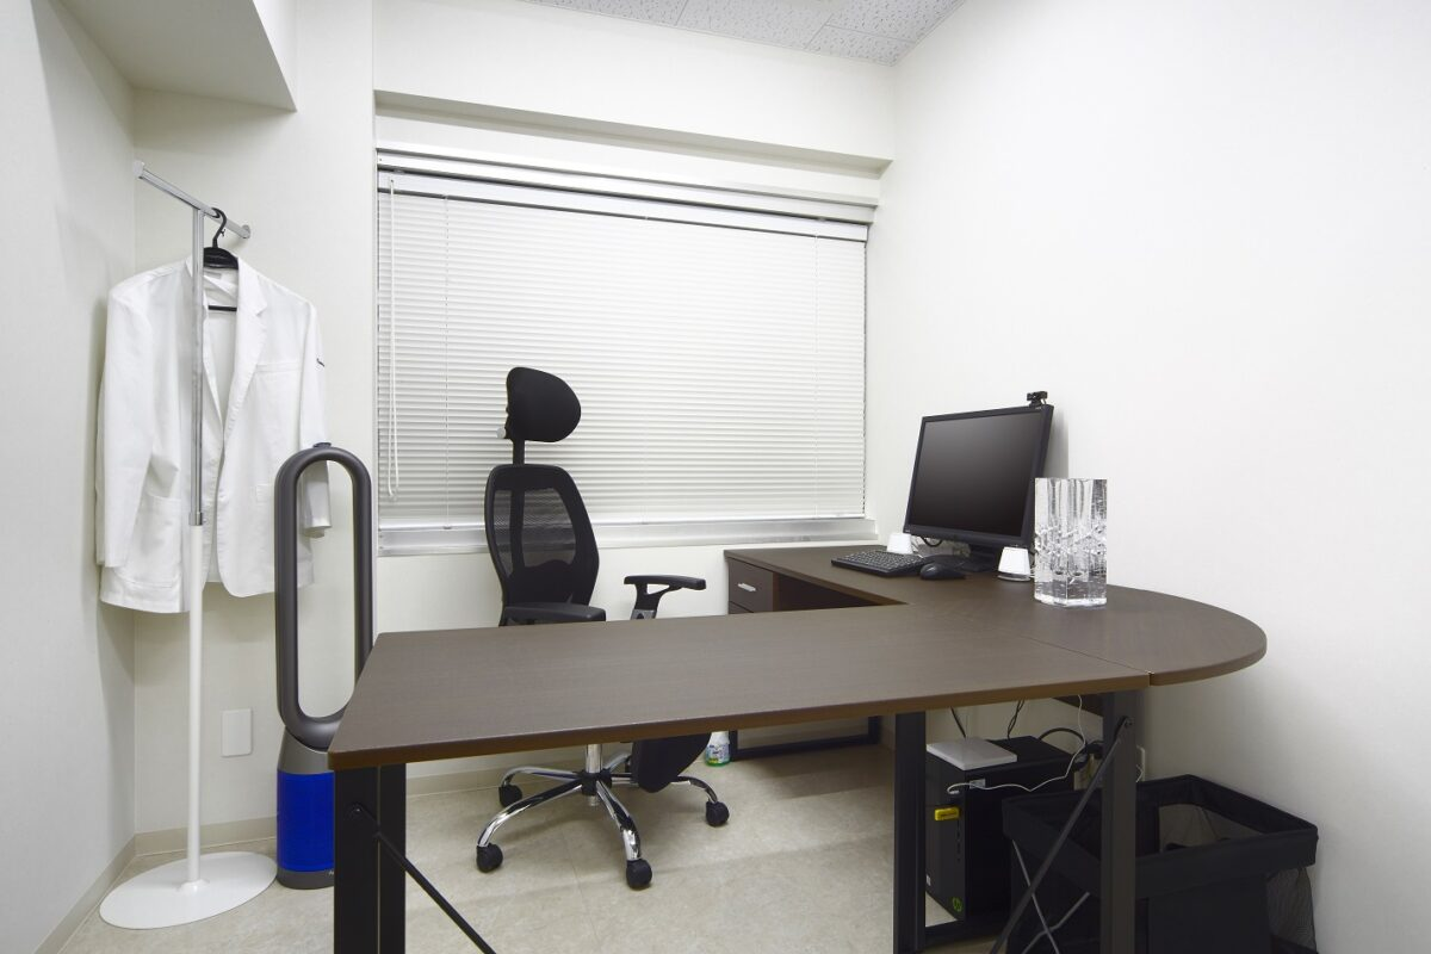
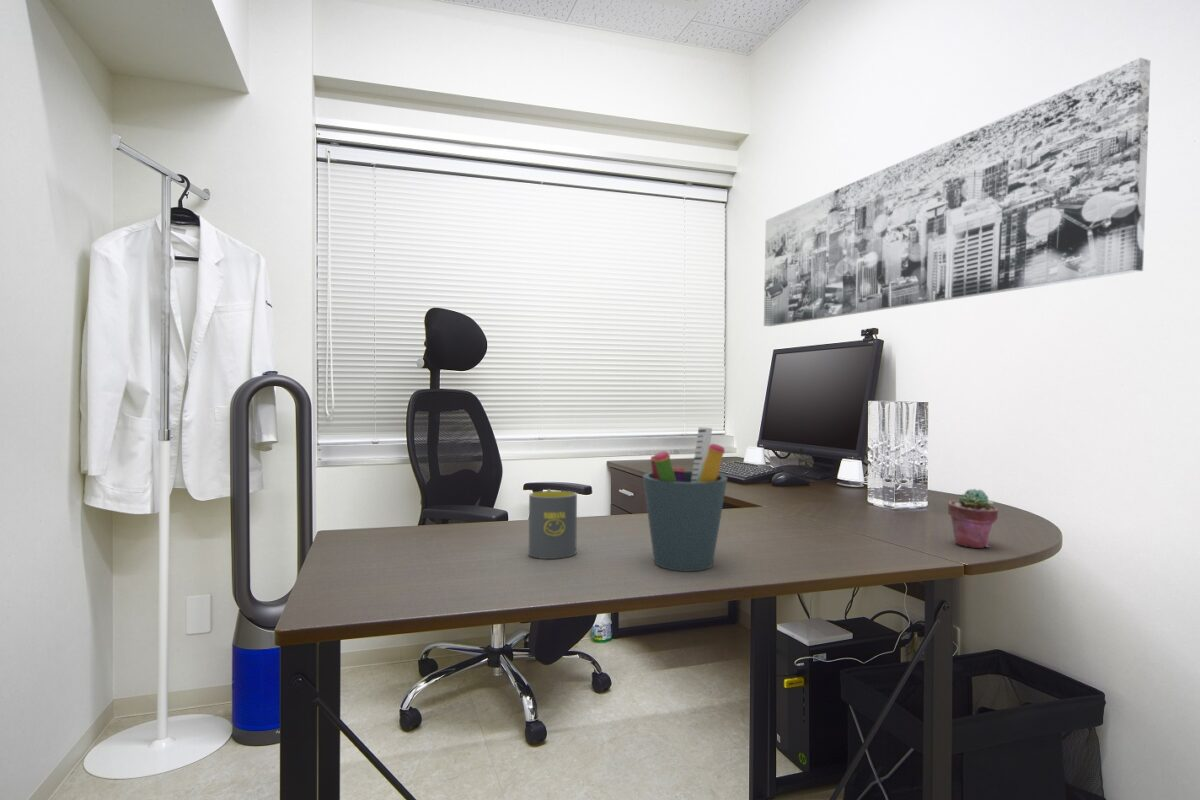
+ pen holder (685, 496)
+ wall art (892, 237)
+ potted succulent (972, 516)
+ mug (551, 522)
